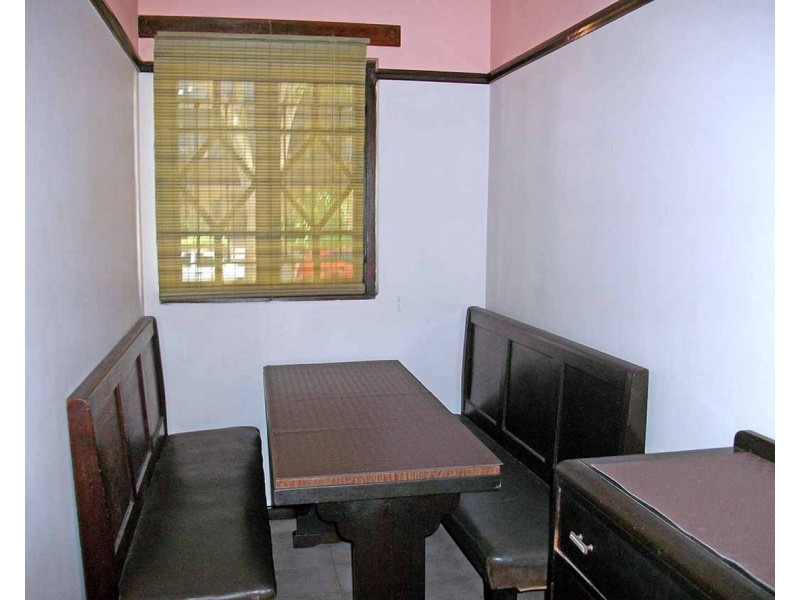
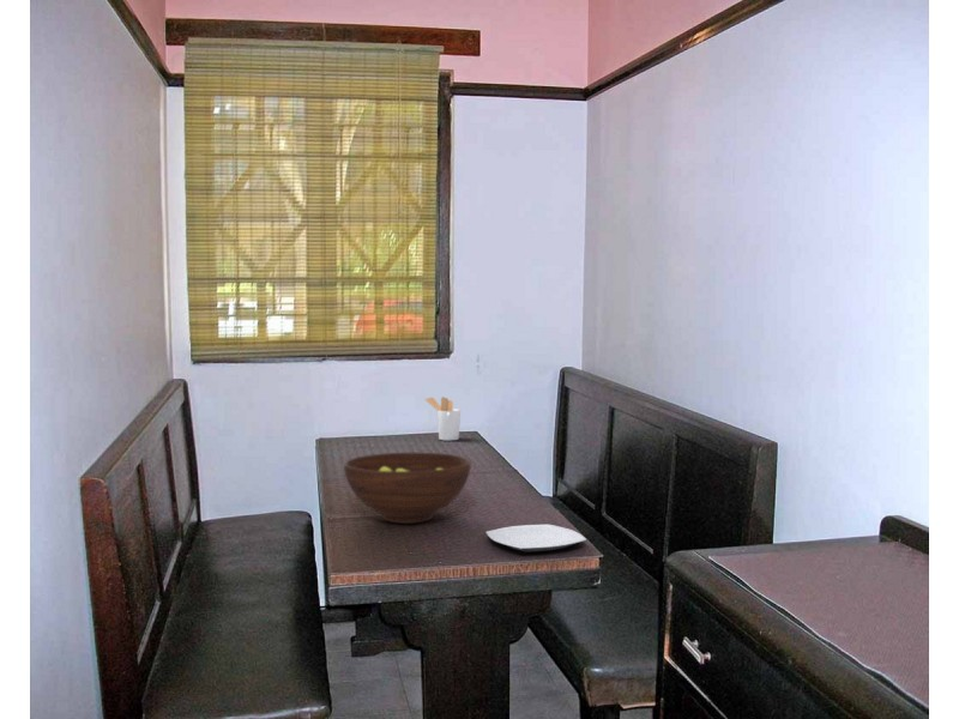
+ fruit bowl (408, 490)
+ plate (535, 538)
+ utensil holder (442, 417)
